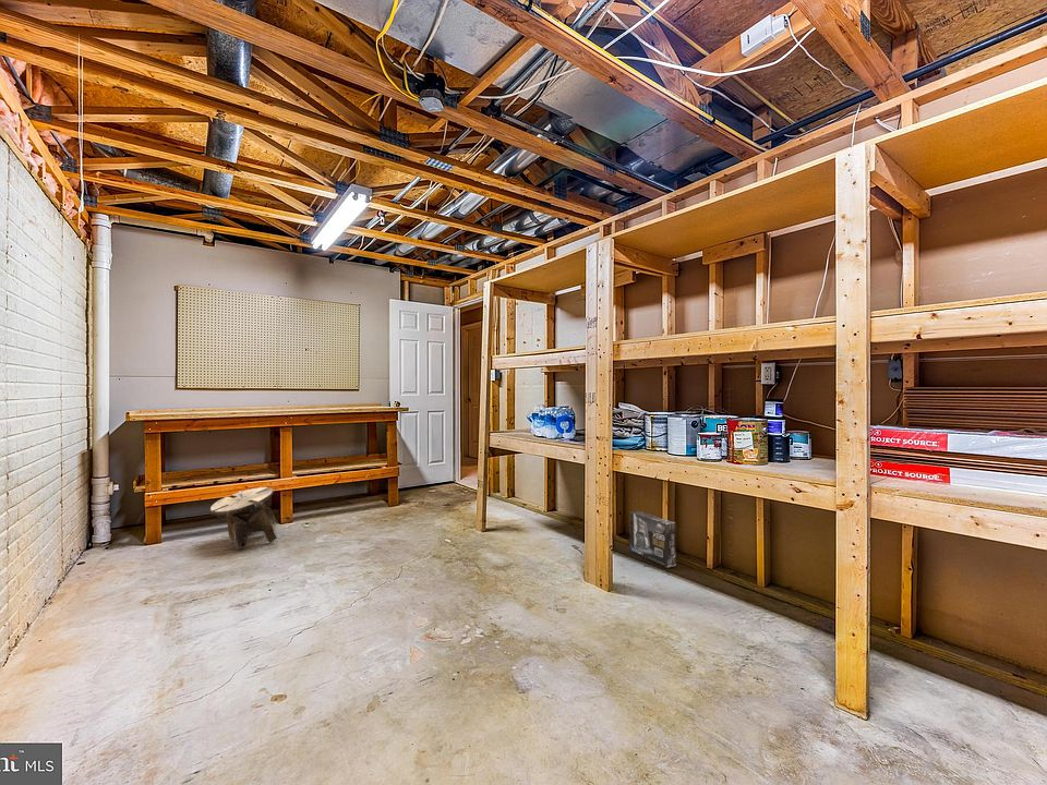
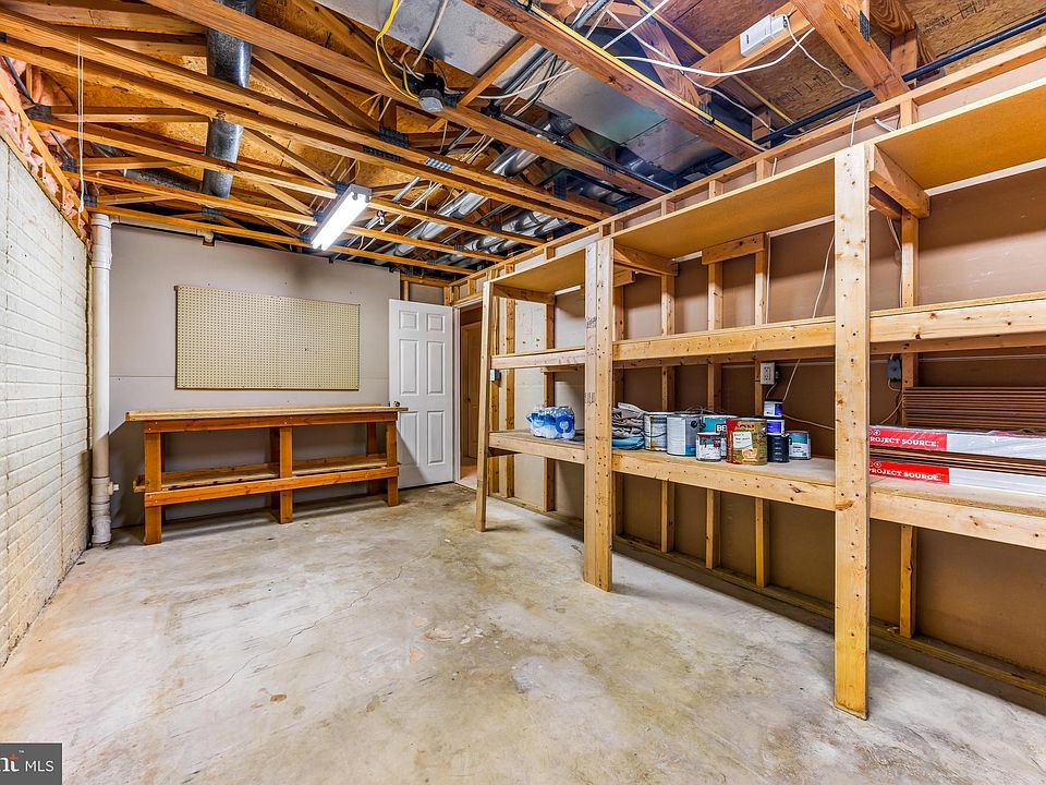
- stool (245, 517)
- box (651, 538)
